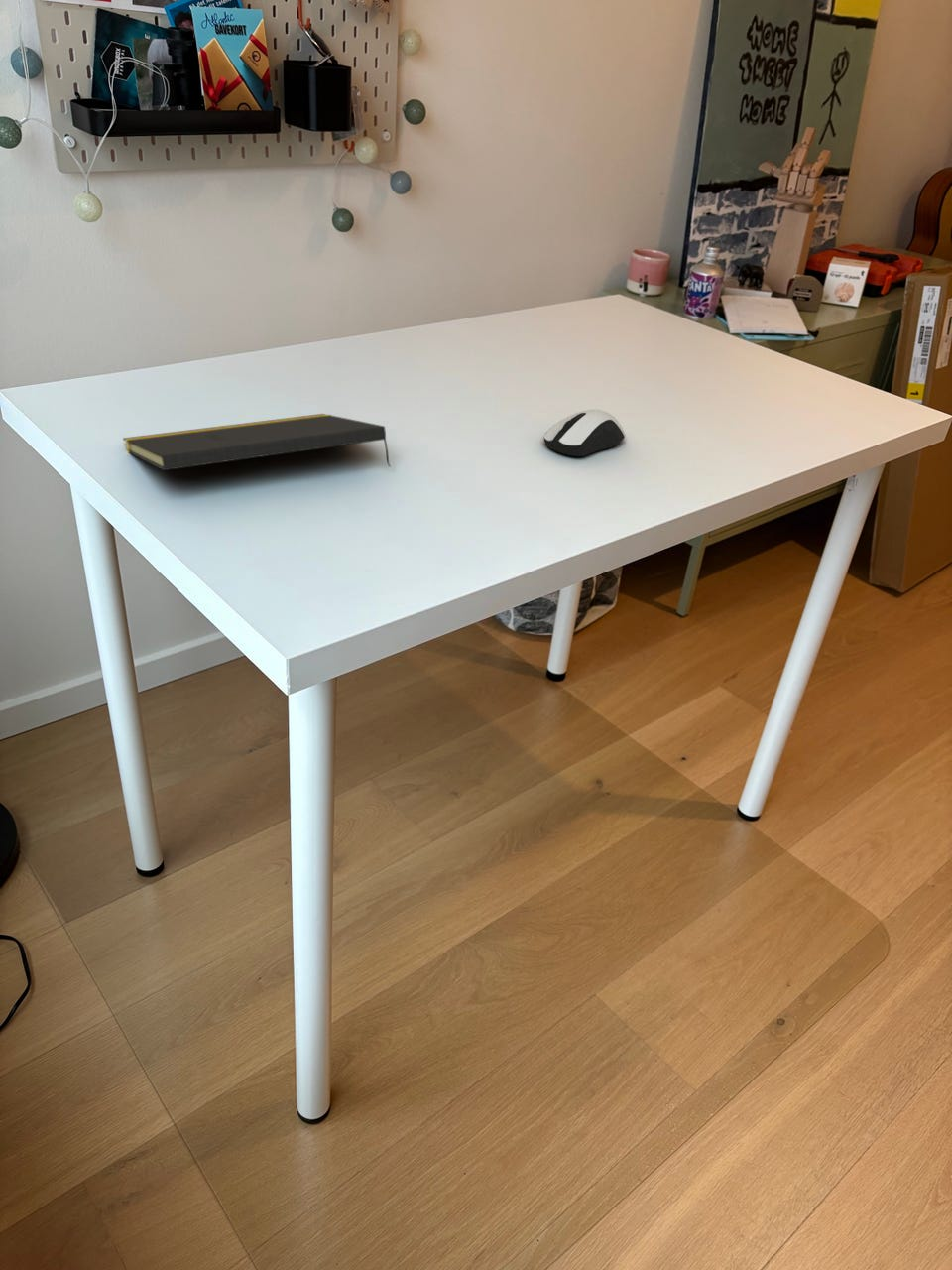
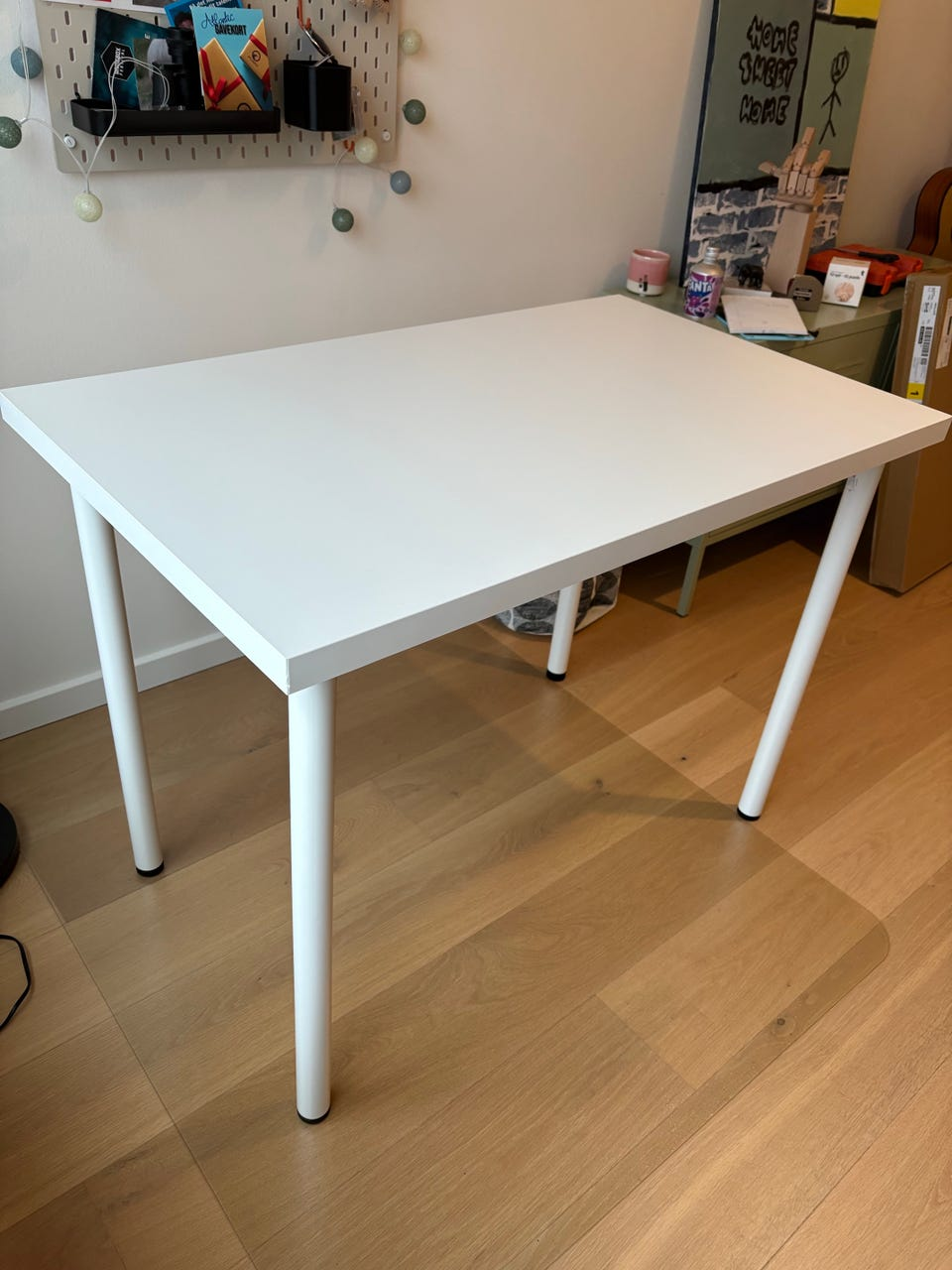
- computer mouse (587, 428)
- notepad (253, 439)
